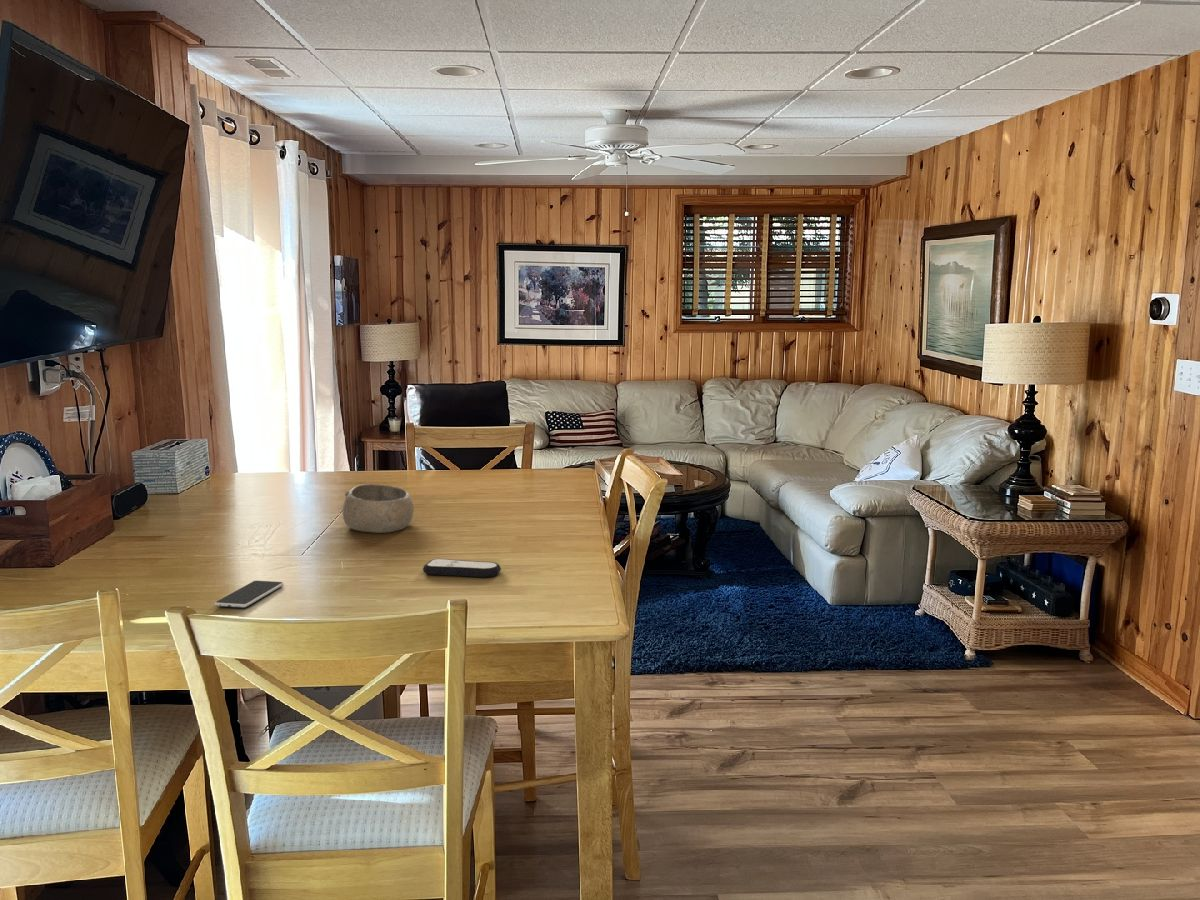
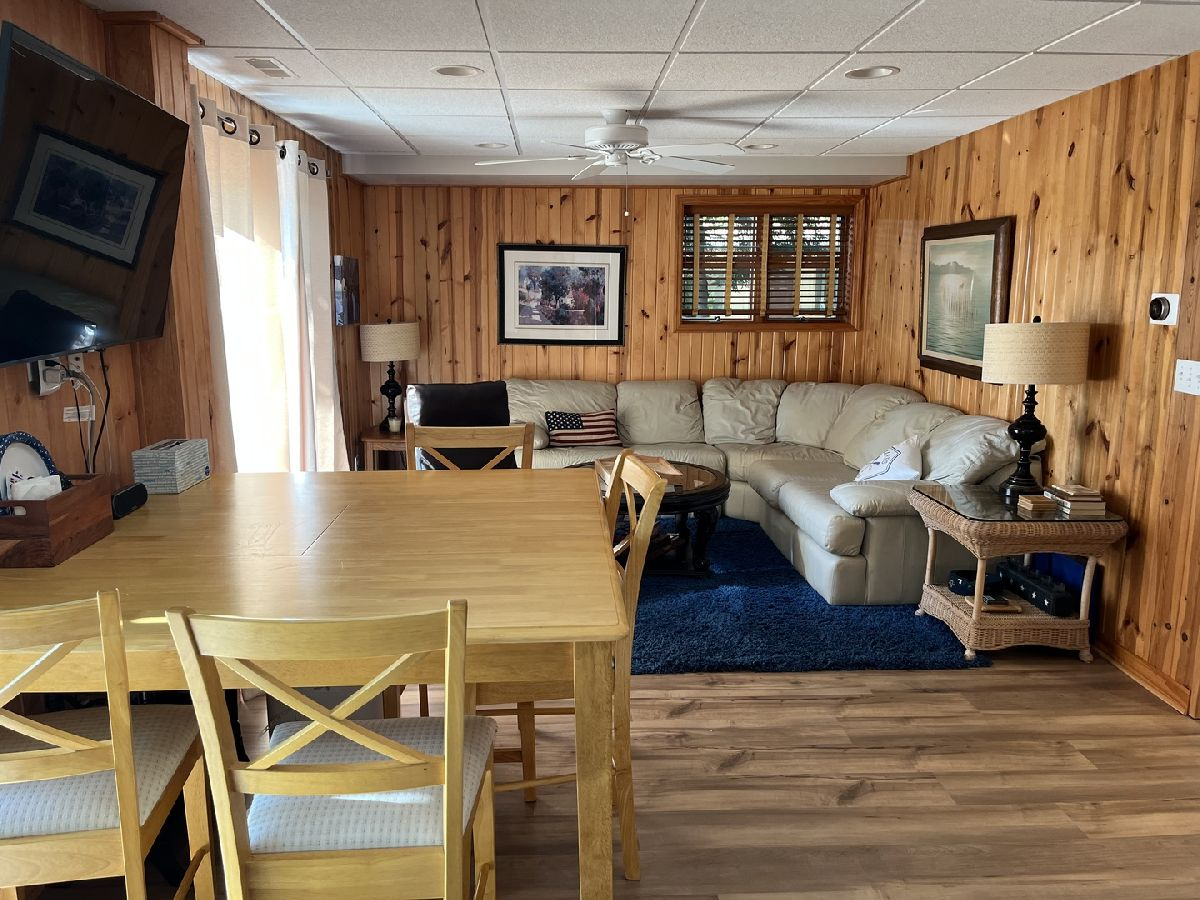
- smartphone (250, 593)
- bowl (377, 506)
- remote control (462, 567)
